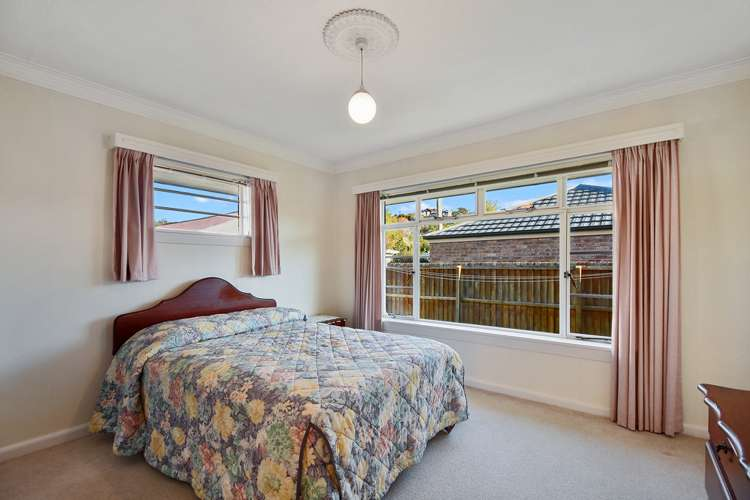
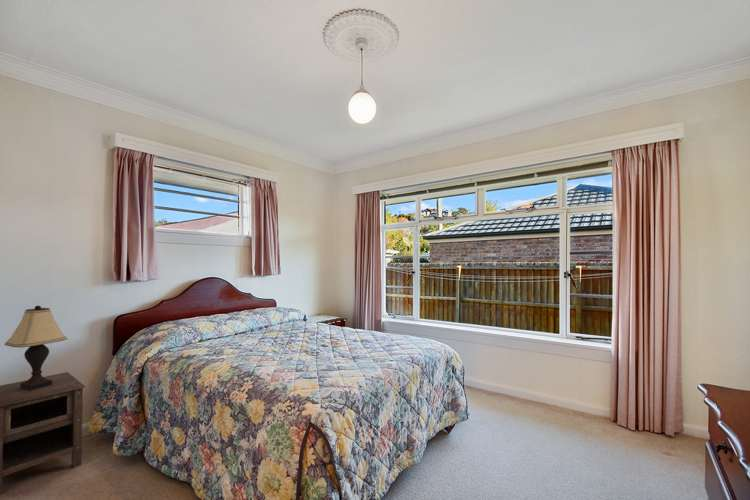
+ lamp (37, 345)
+ nightstand (33, 427)
